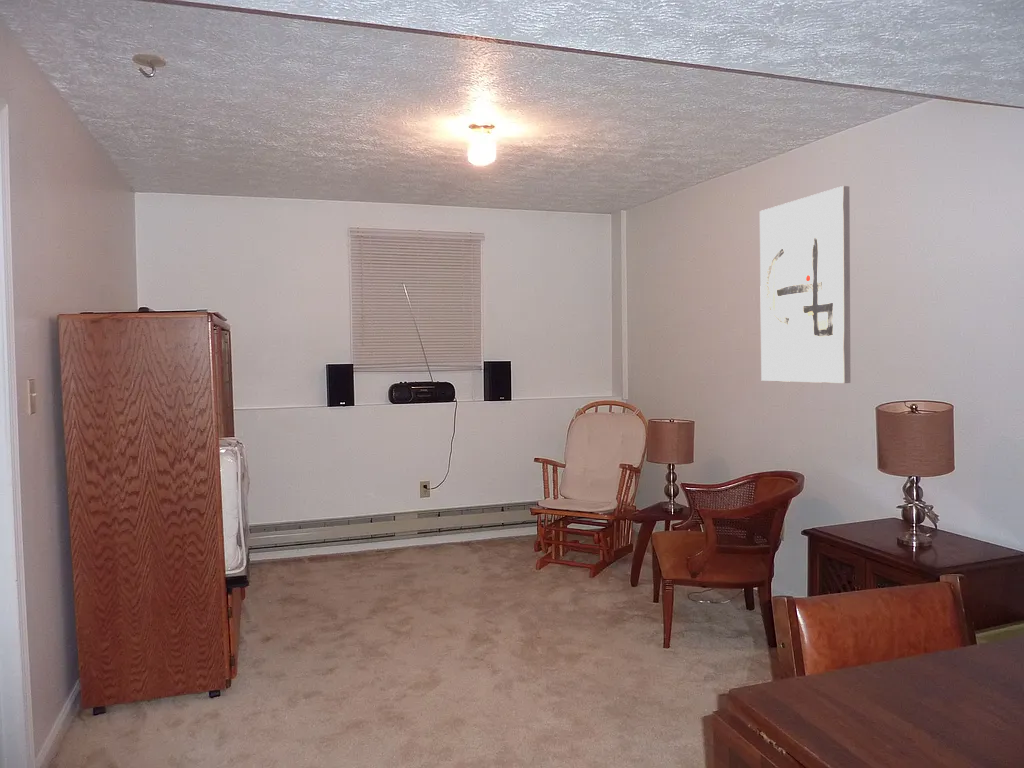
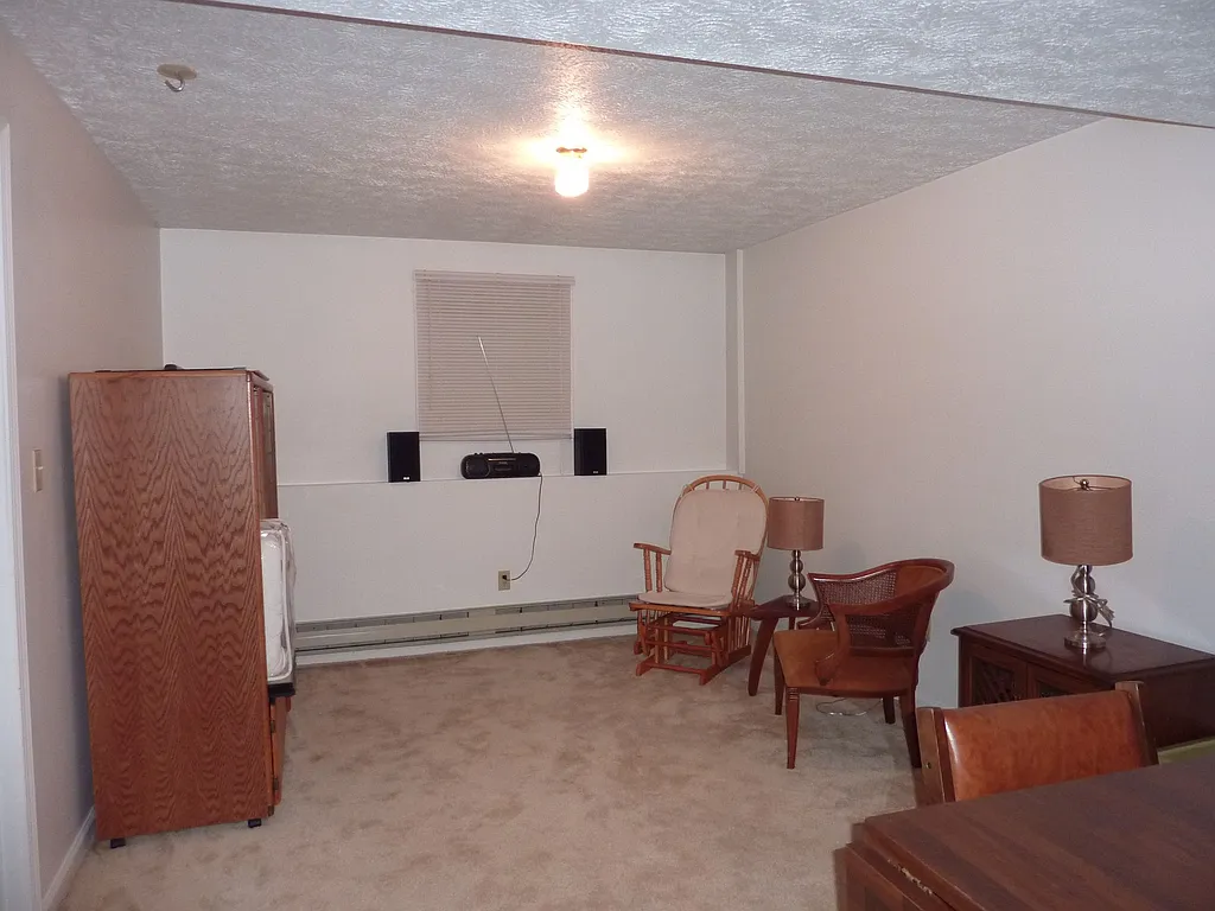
- wall art (802, 291)
